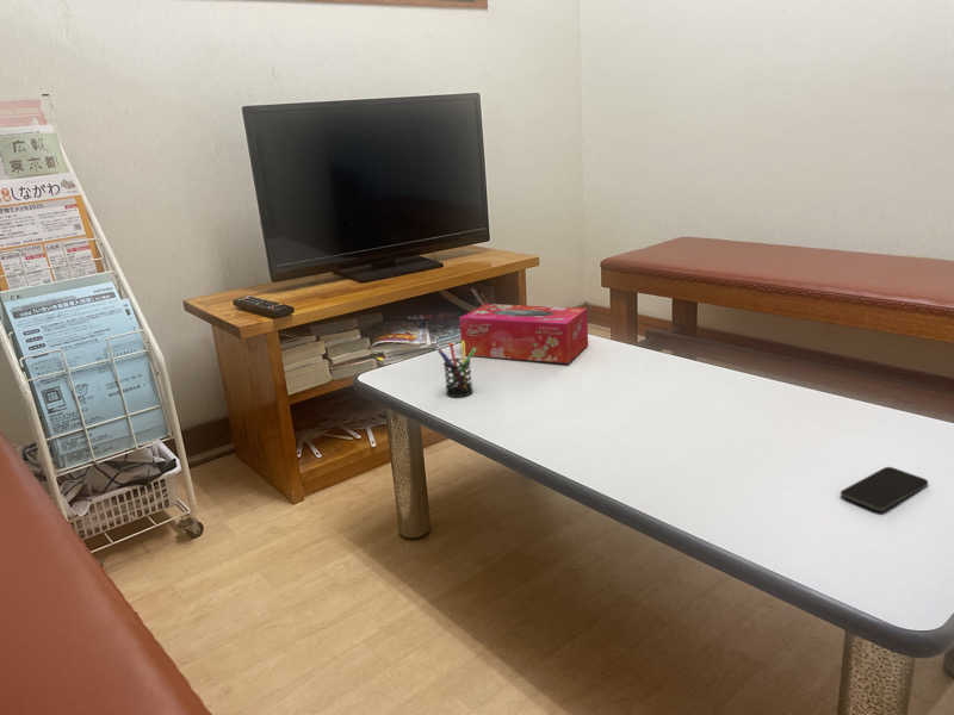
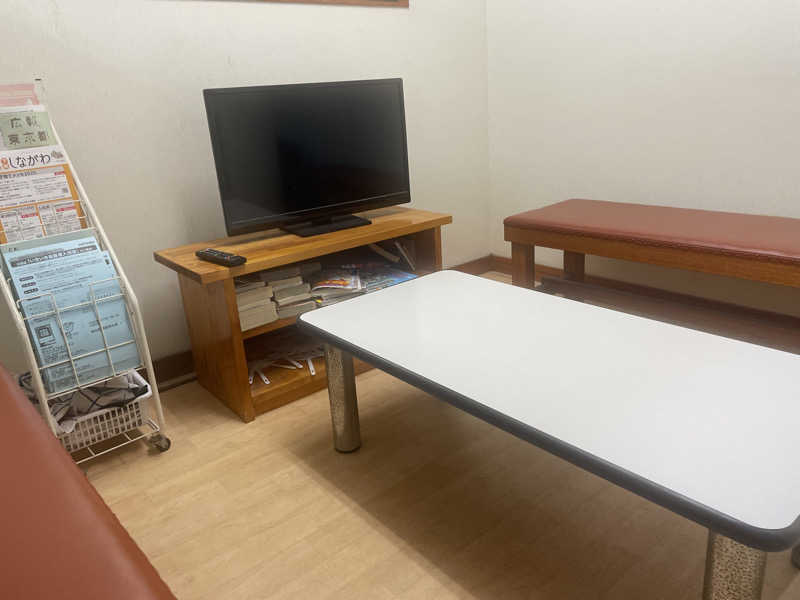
- pen holder (459, 366)
- smartphone (884, 487)
- tissue box (524, 331)
